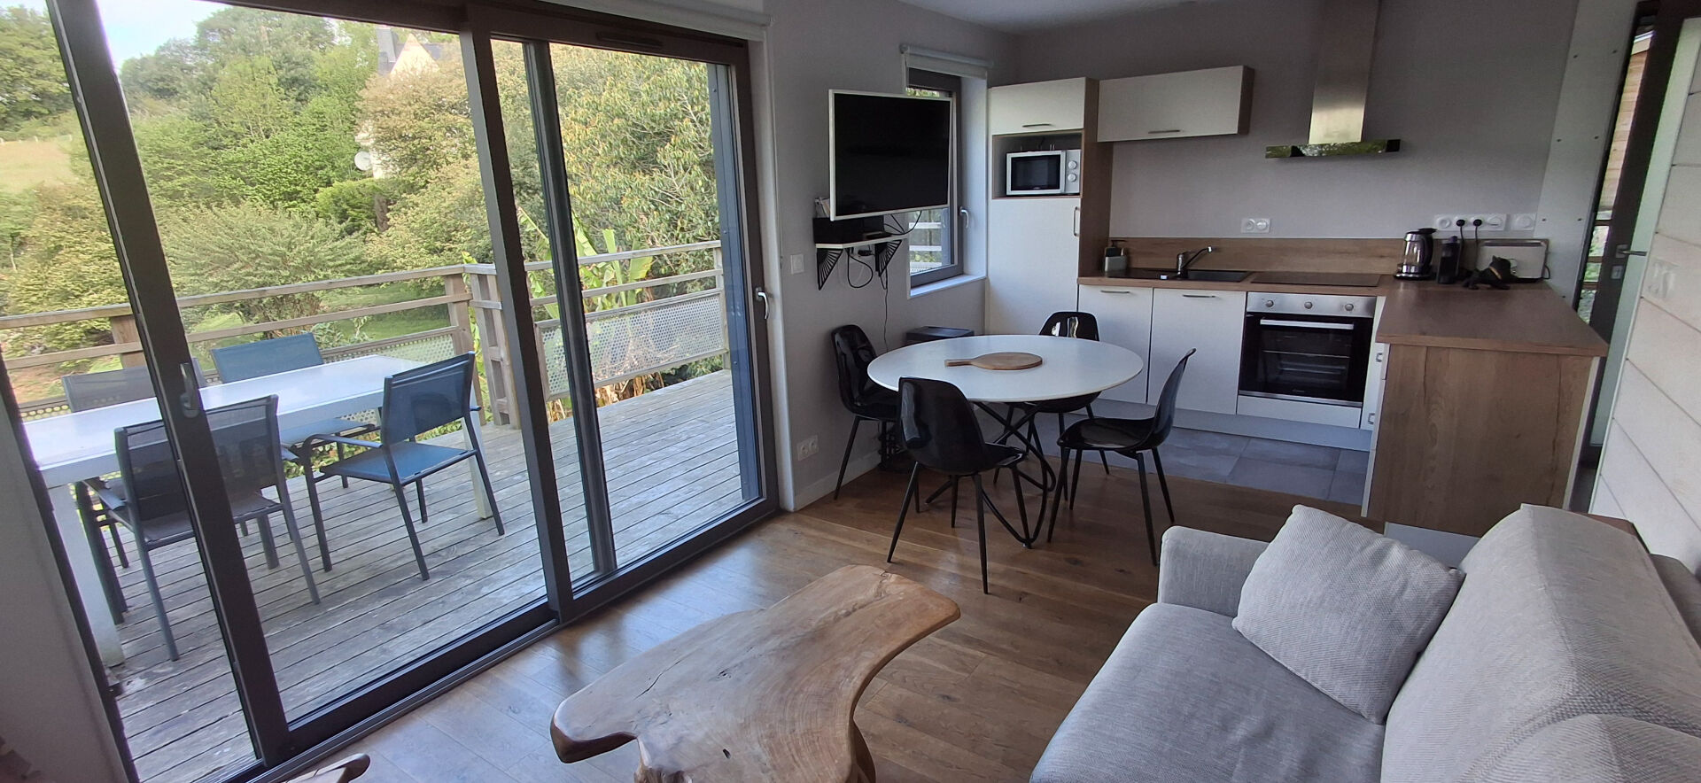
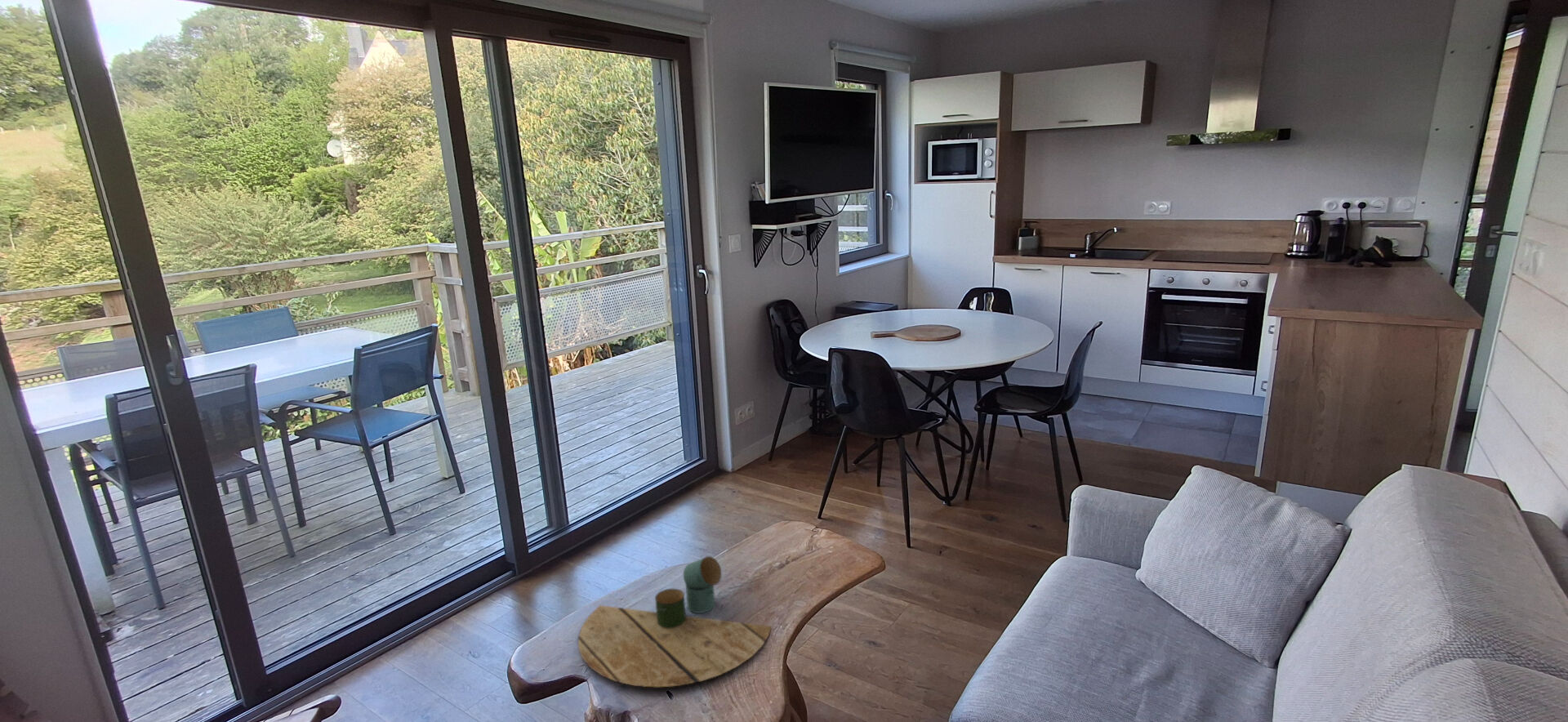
+ decorative tray (675, 599)
